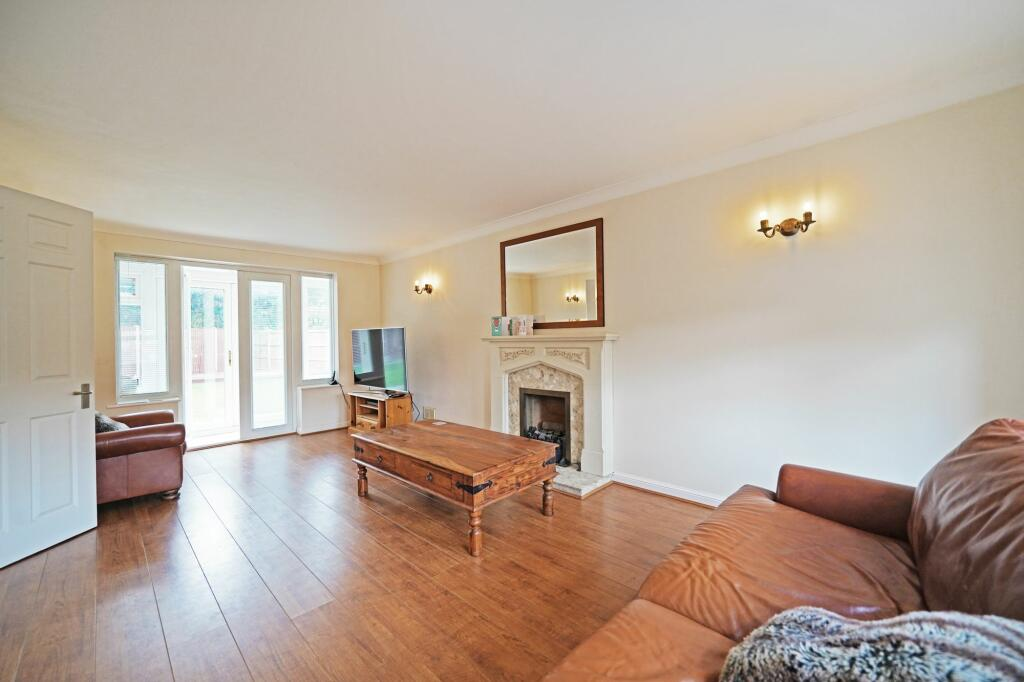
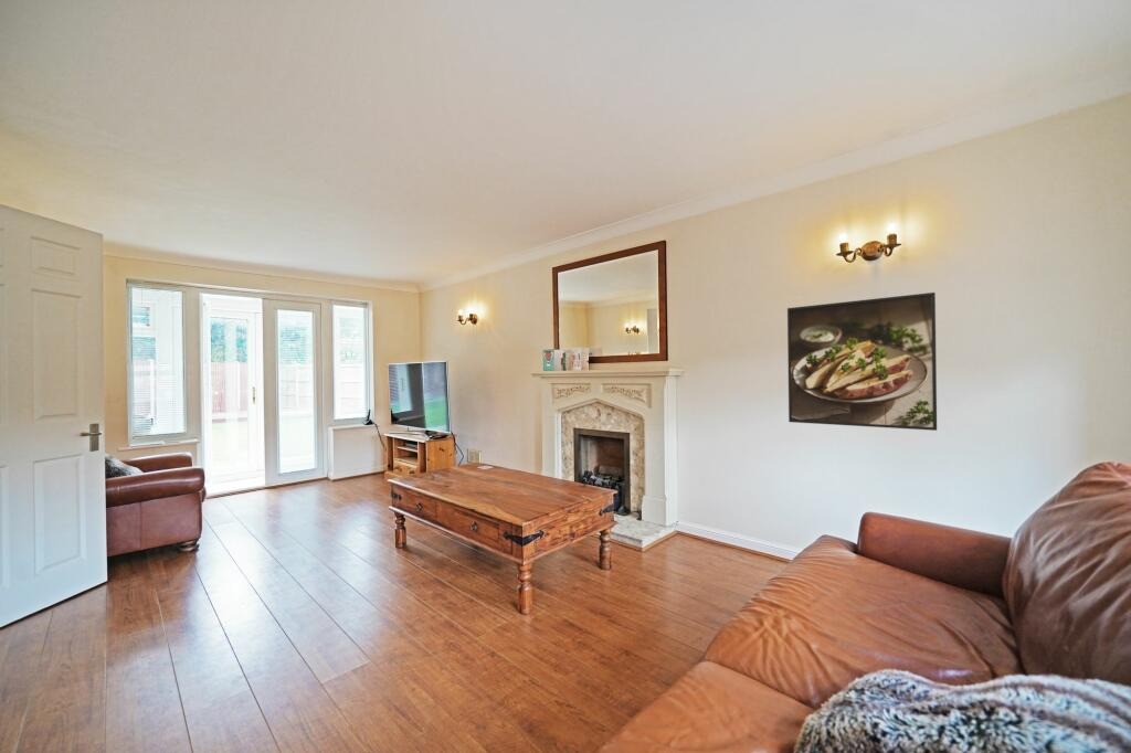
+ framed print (855, 363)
